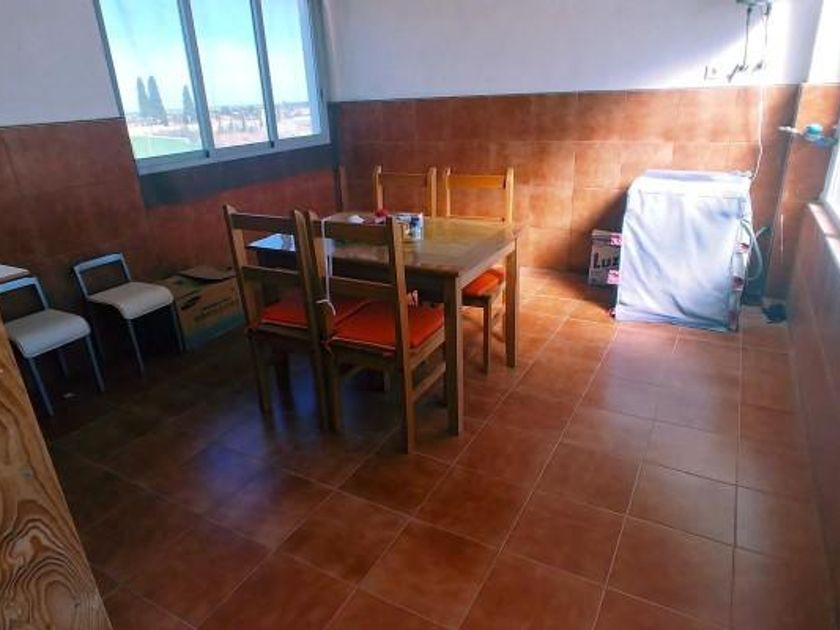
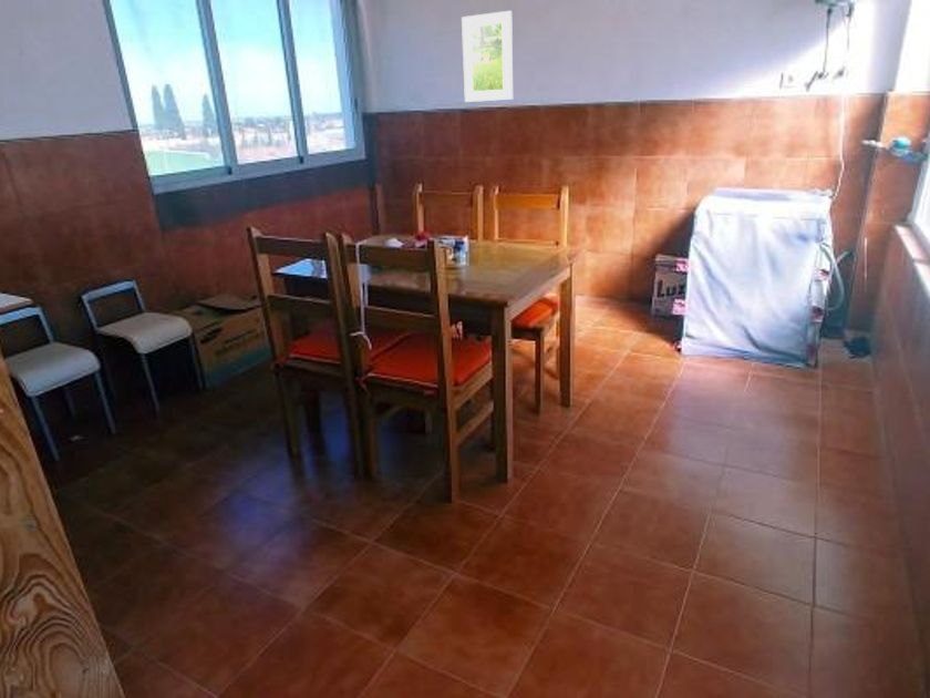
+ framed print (487, 58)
